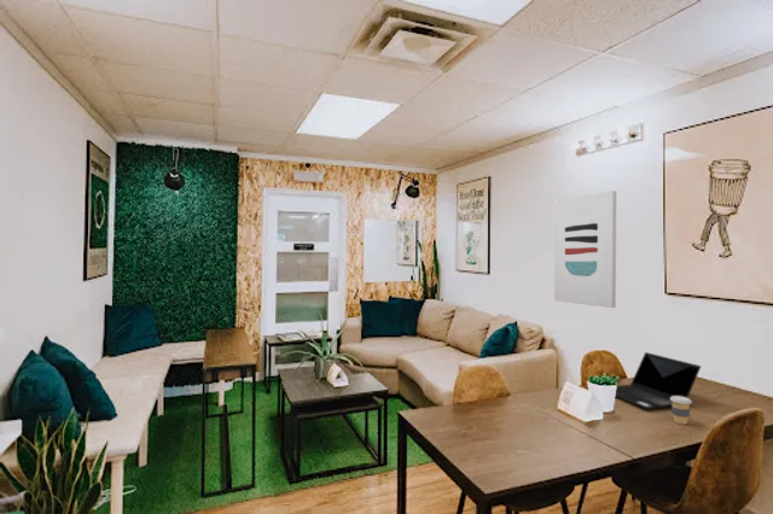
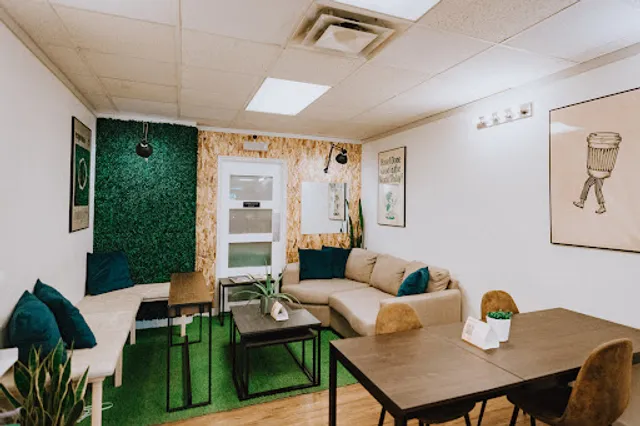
- coffee cup (680, 409)
- laptop computer (645, 378)
- wall art (582, 250)
